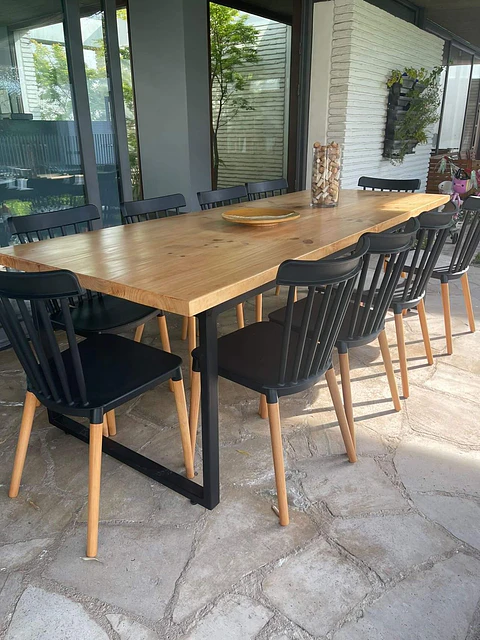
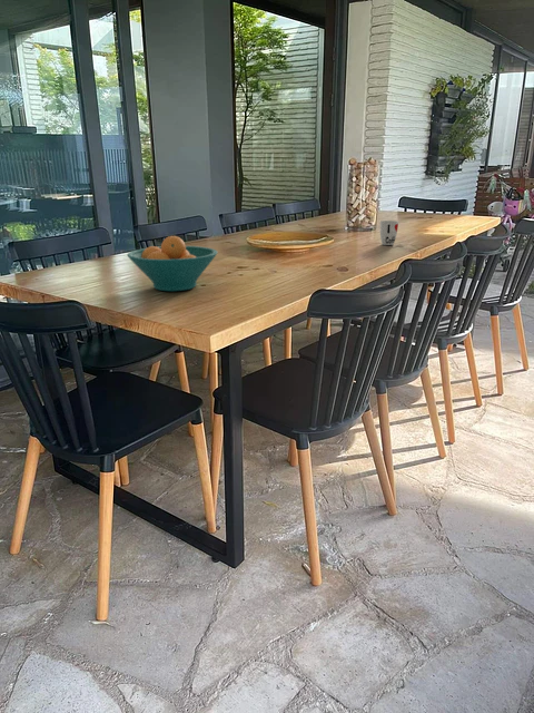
+ fruit bowl (174, 262)
+ cup (388, 233)
